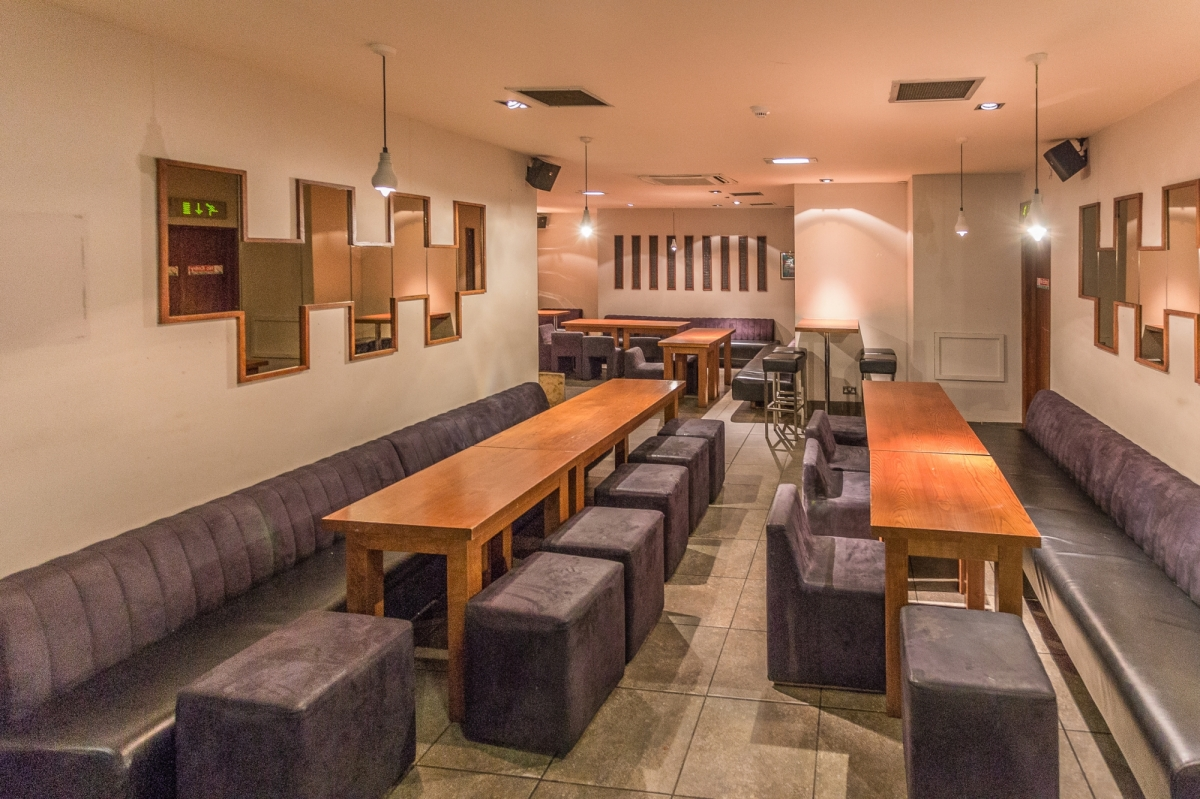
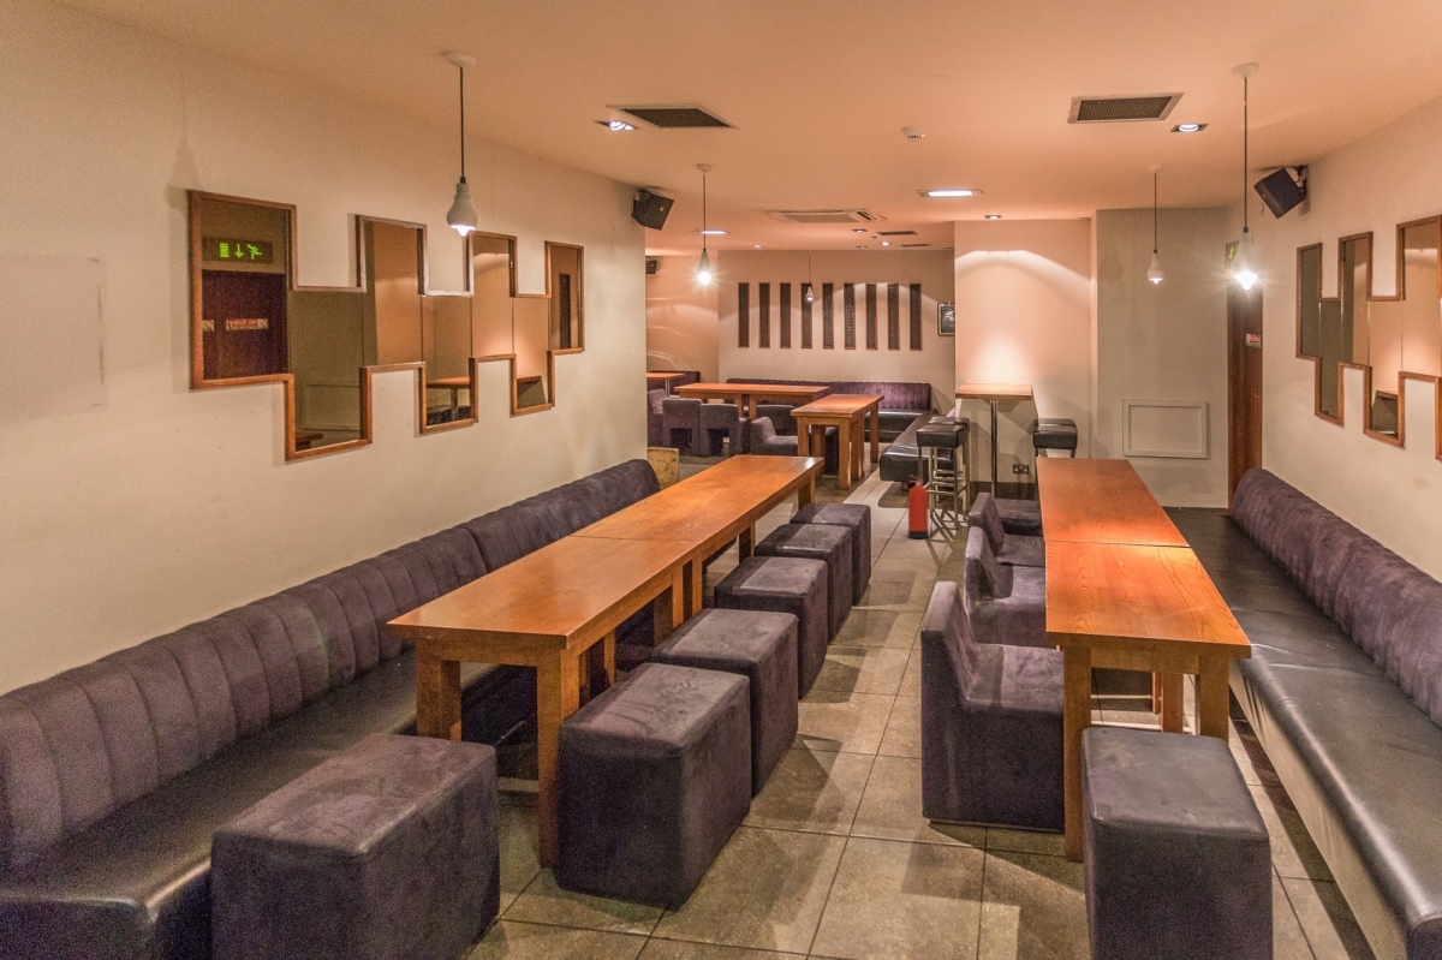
+ fire extinguisher (922, 506)
